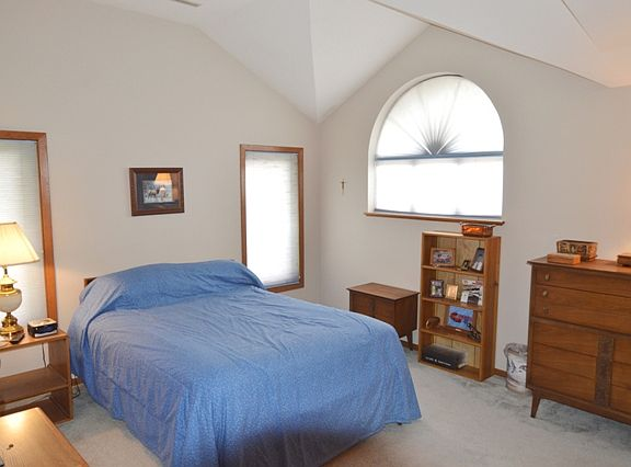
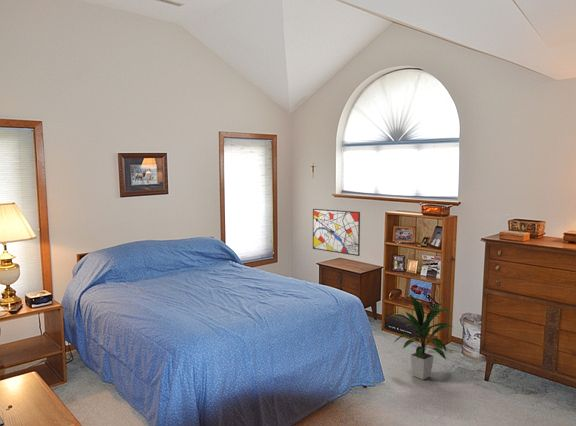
+ indoor plant (425, 336)
+ wall art (335, 231)
